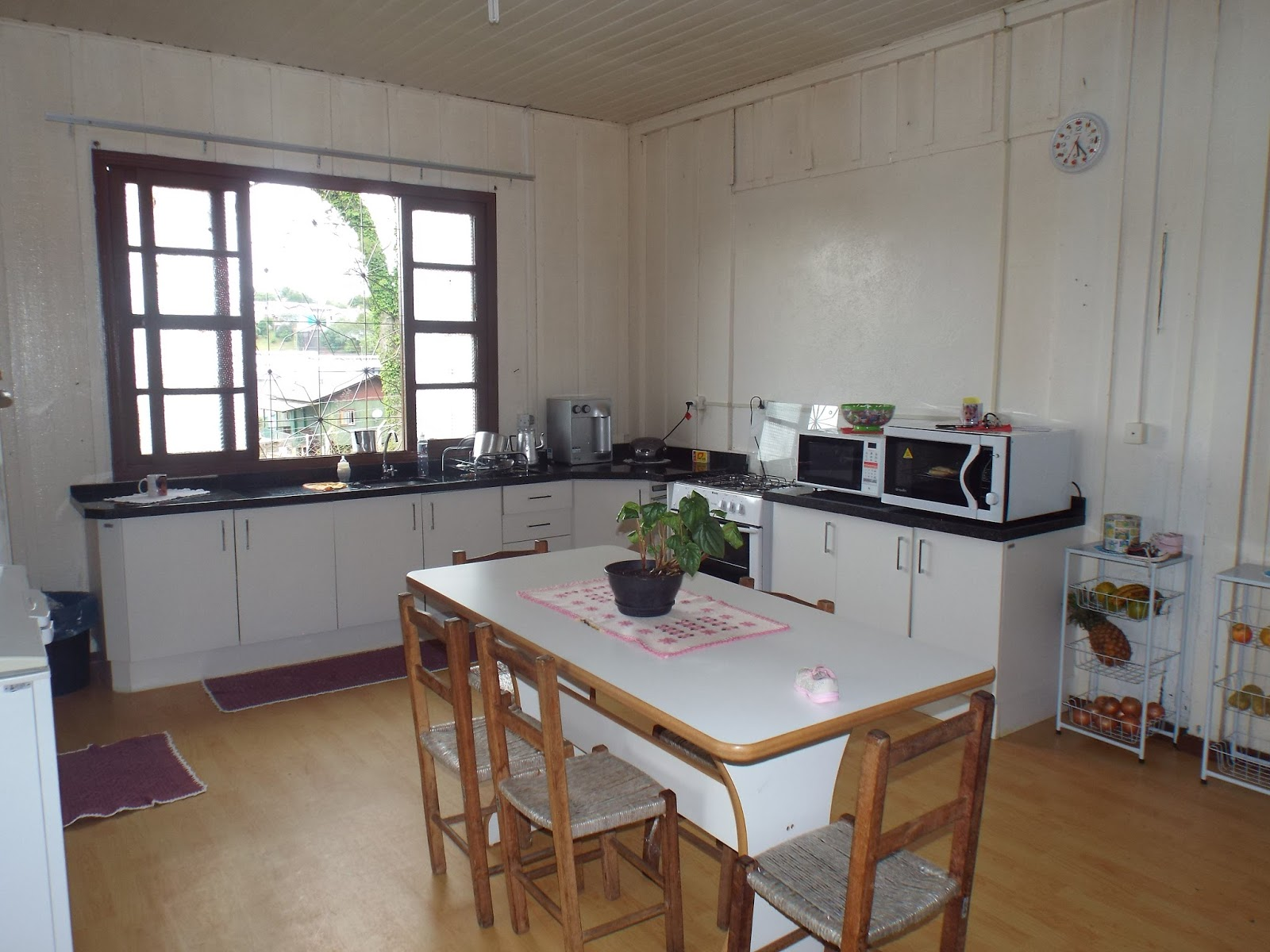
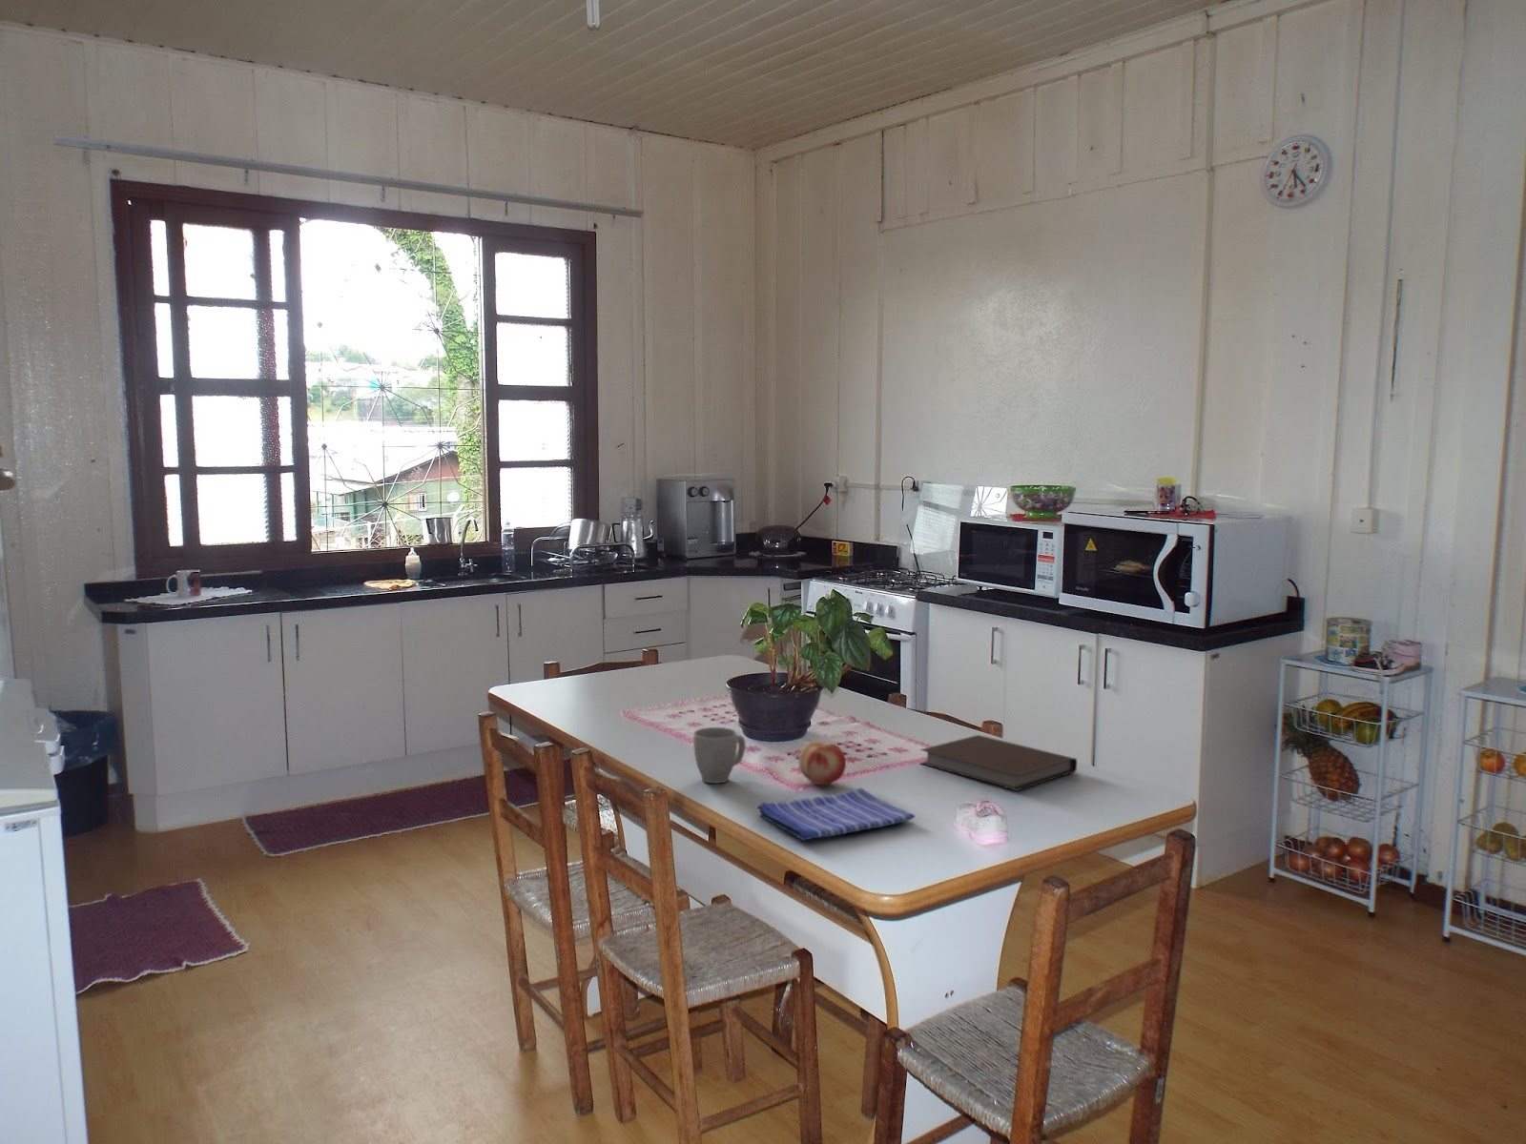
+ fruit (821, 763)
+ notebook (996, 759)
+ dish towel (834, 811)
+ mug (721, 755)
